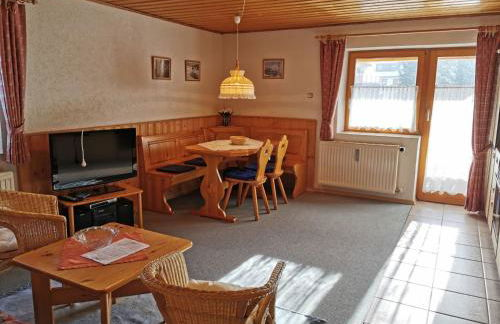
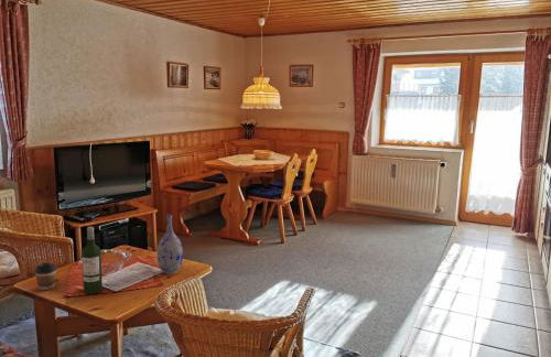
+ wine bottle (91, 259)
+ vase (170, 244)
+ coffee cup (45, 274)
